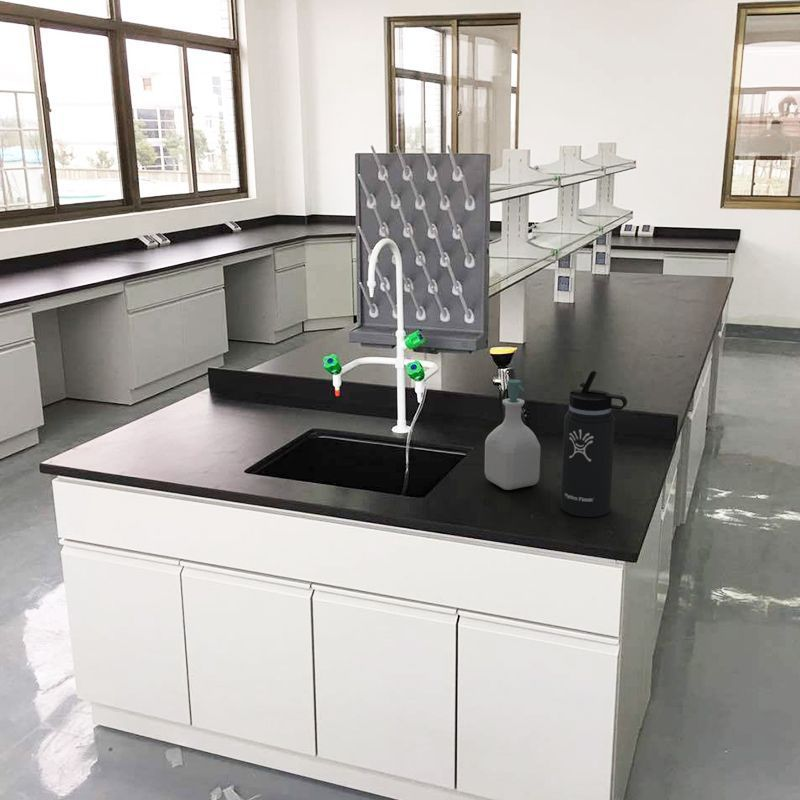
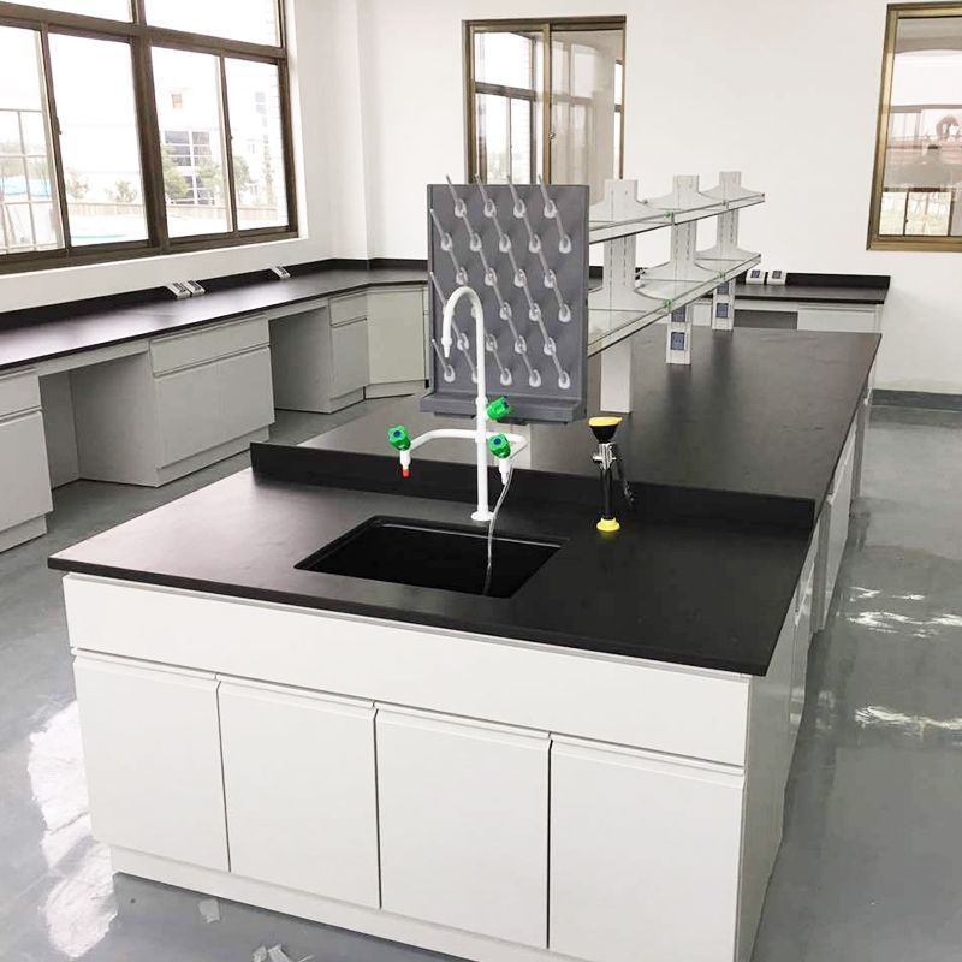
- thermos bottle (593, 441)
- soap bottle (512, 432)
